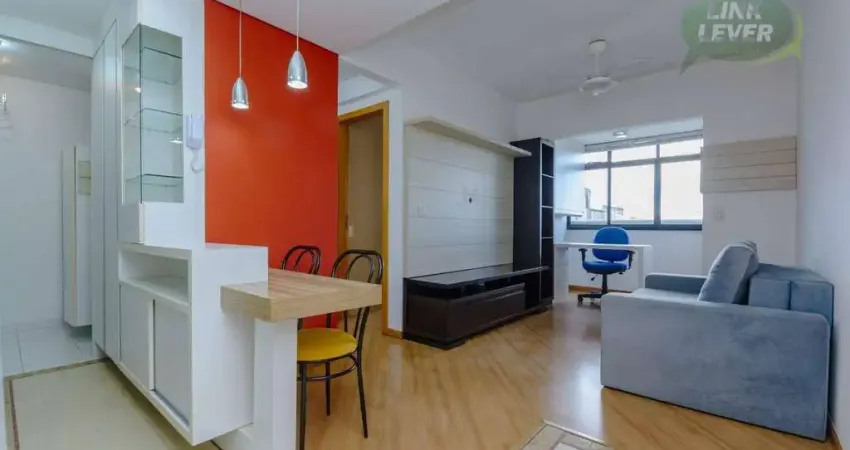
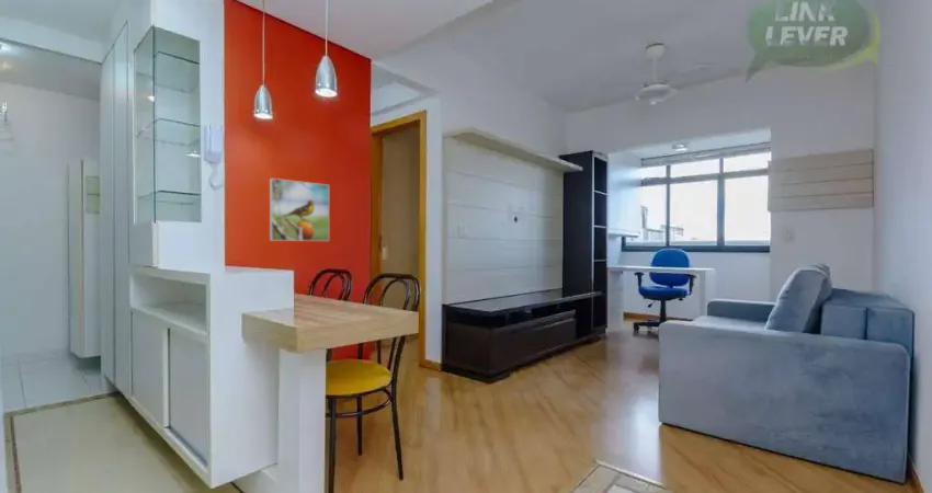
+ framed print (300, 210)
